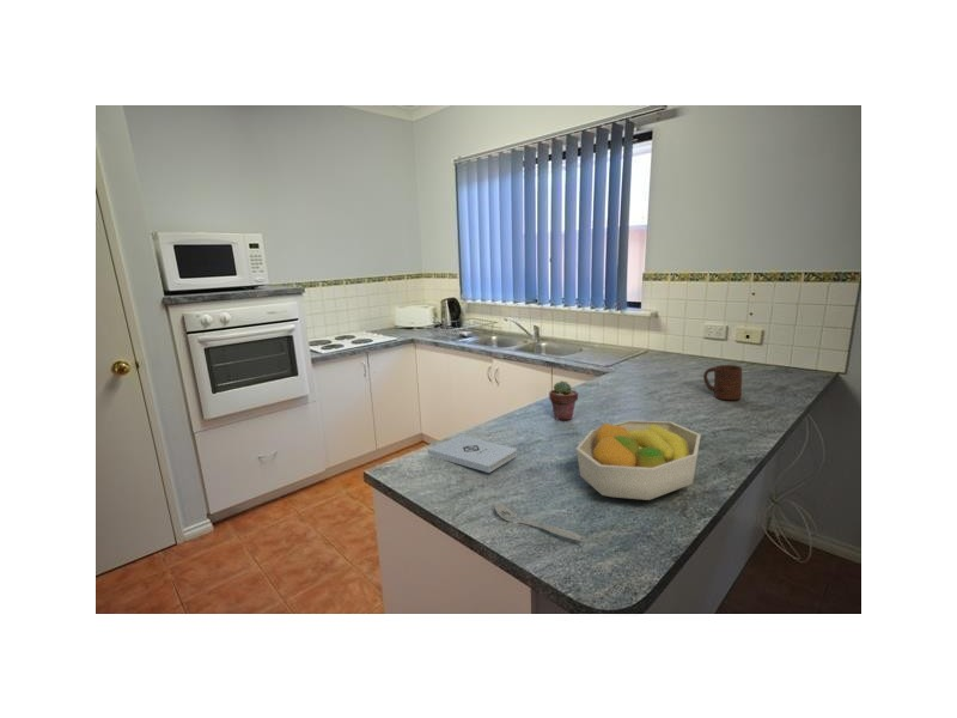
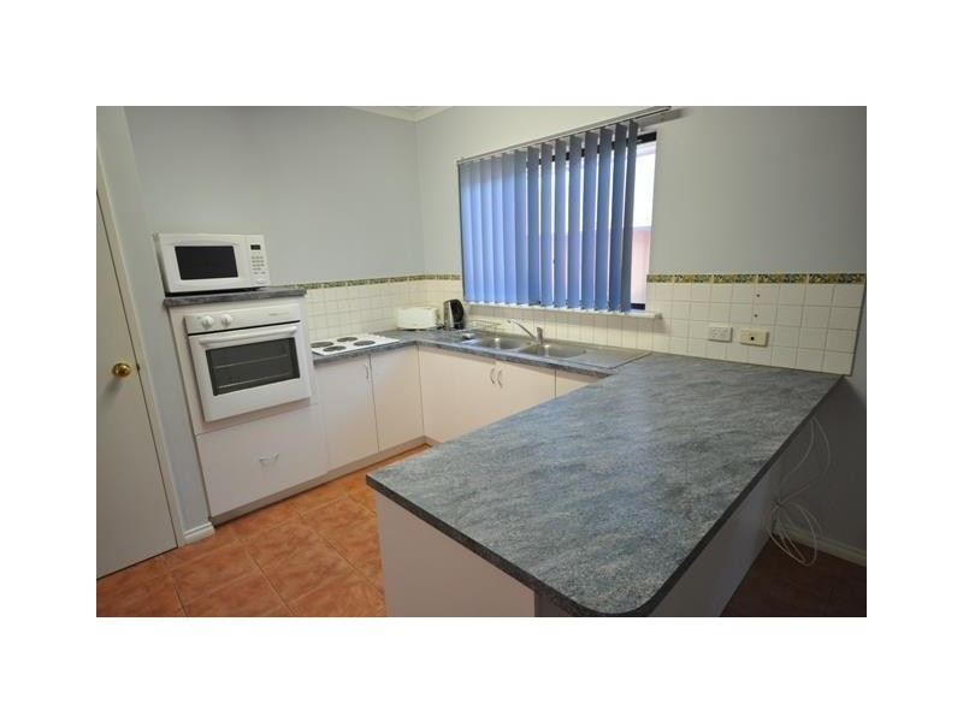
- fruit bowl (639, 451)
- cup (723, 382)
- potted succulent (563, 398)
- spoon (536, 524)
- notepad (473, 451)
